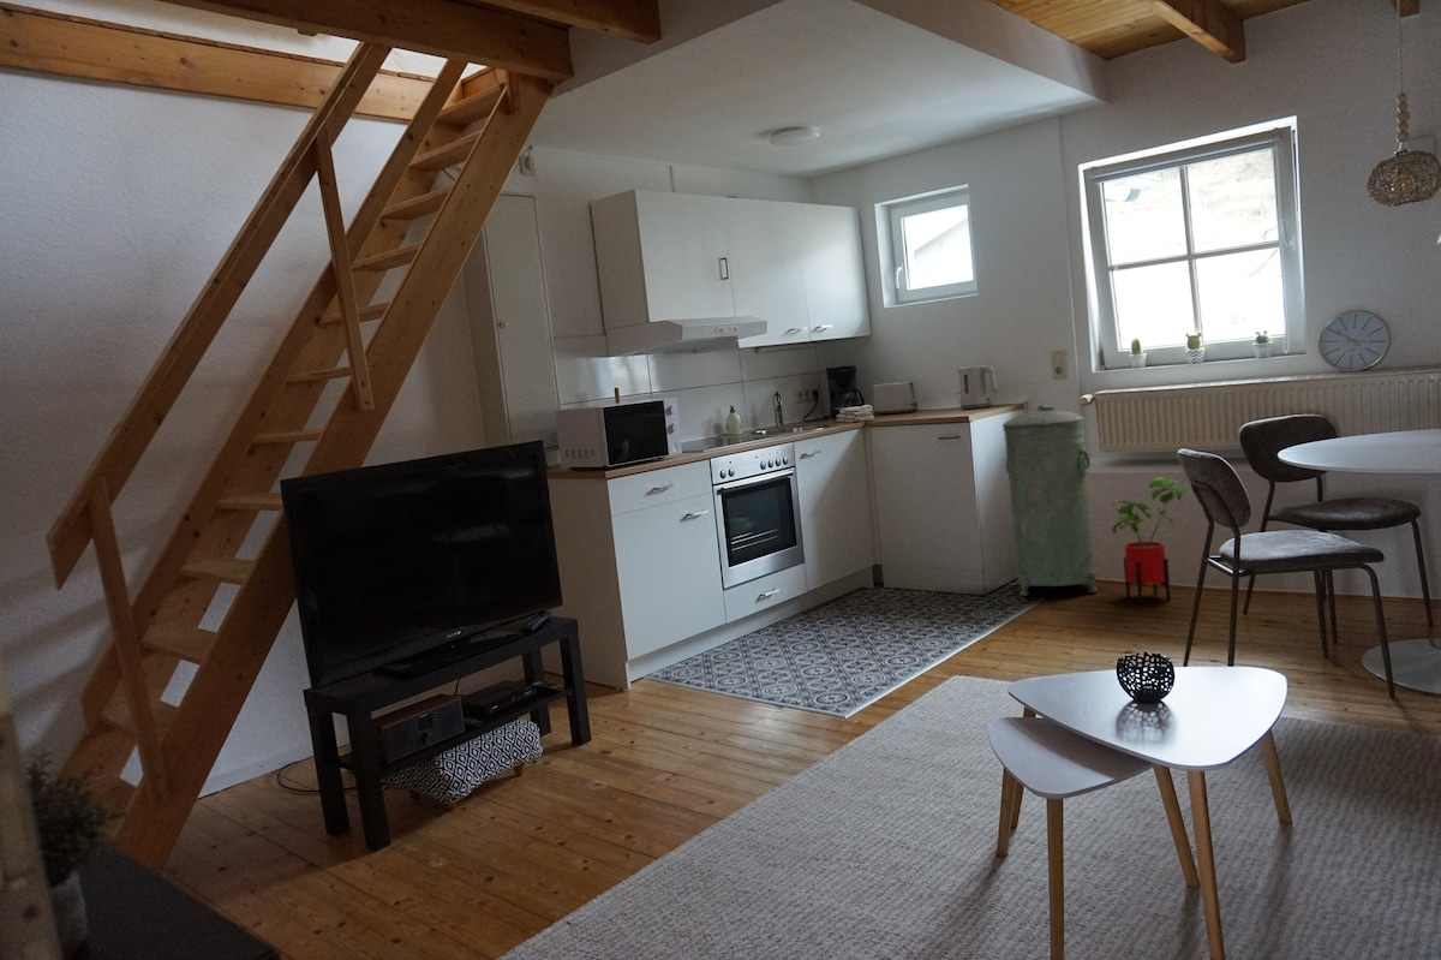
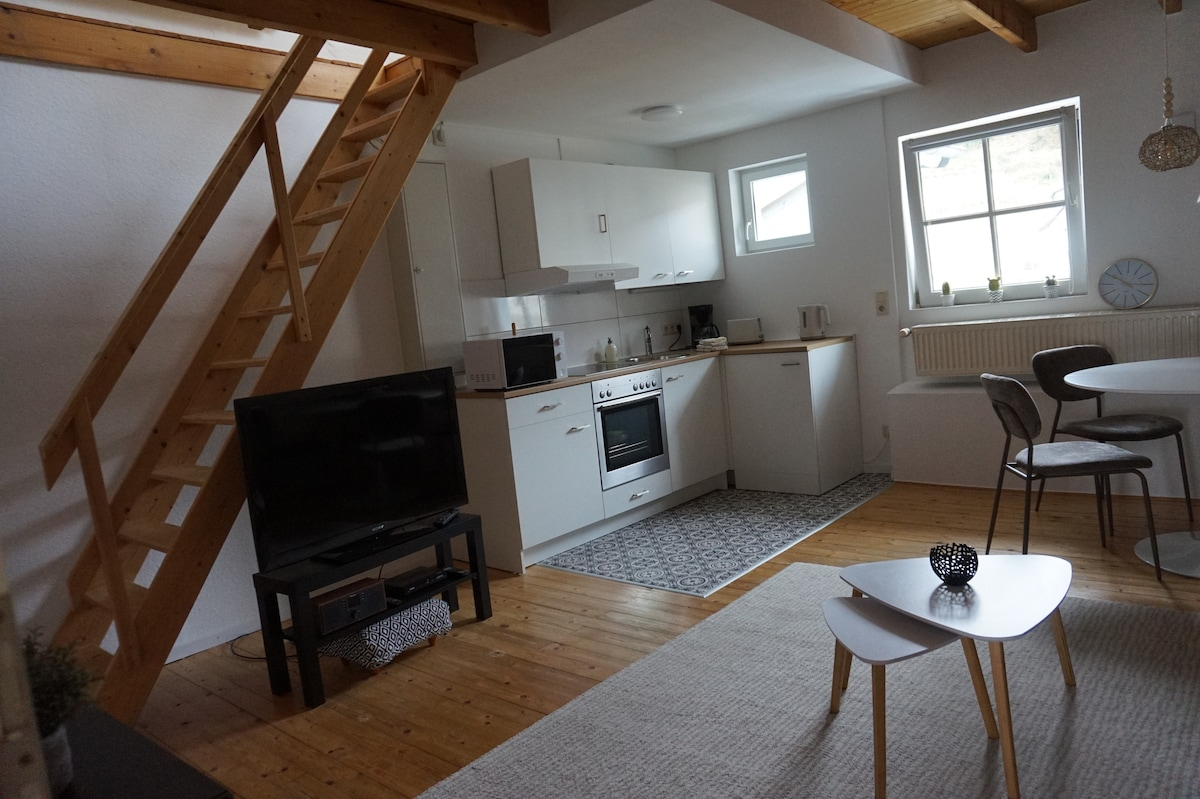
- trash can (1050, 497)
- house plant (1146, 537)
